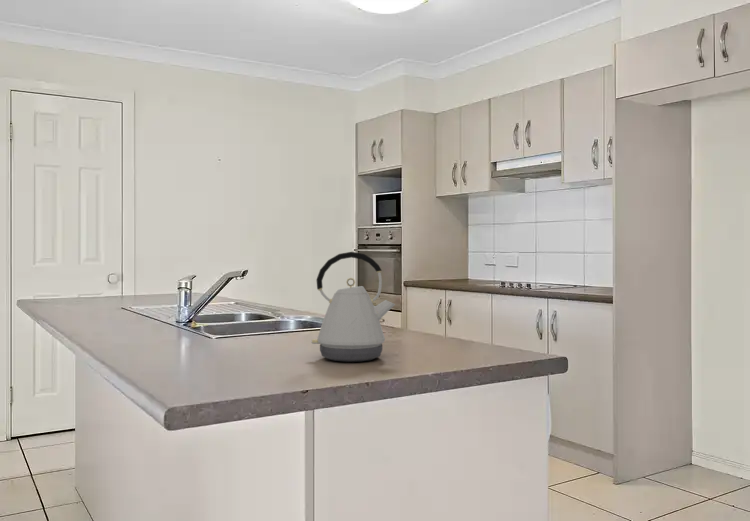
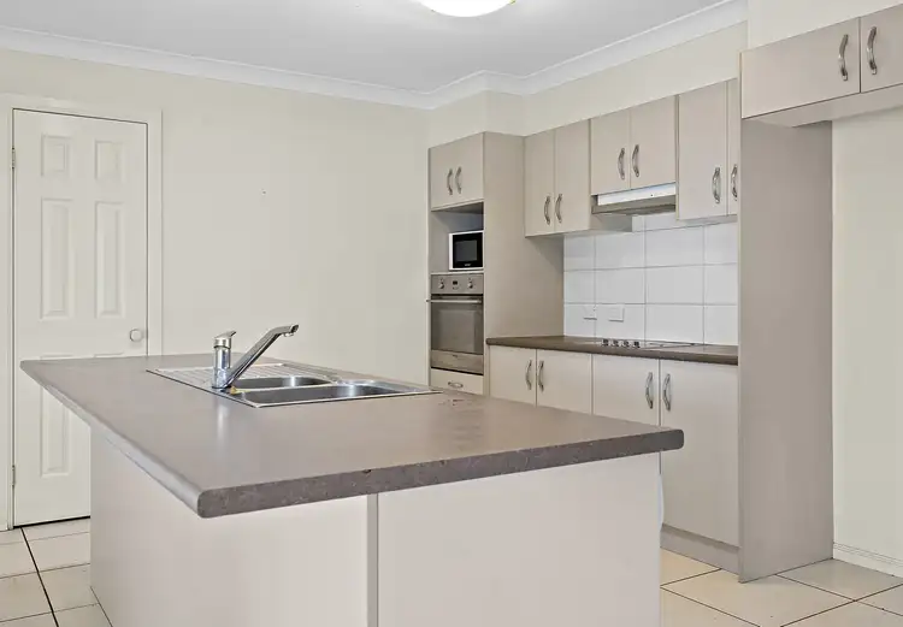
- kettle (353, 304)
